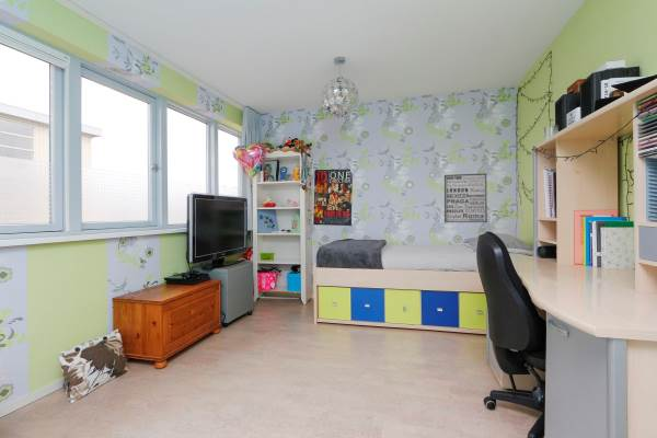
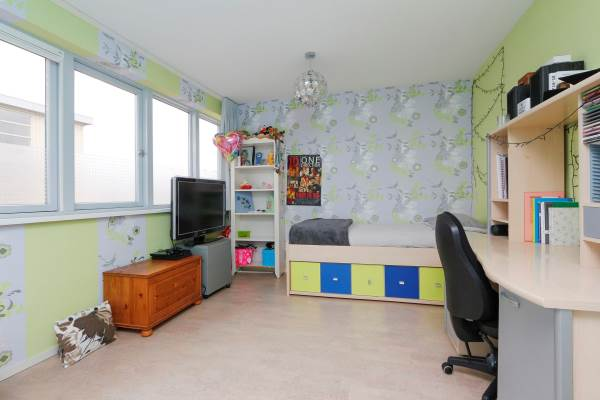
- wall art (464, 198)
